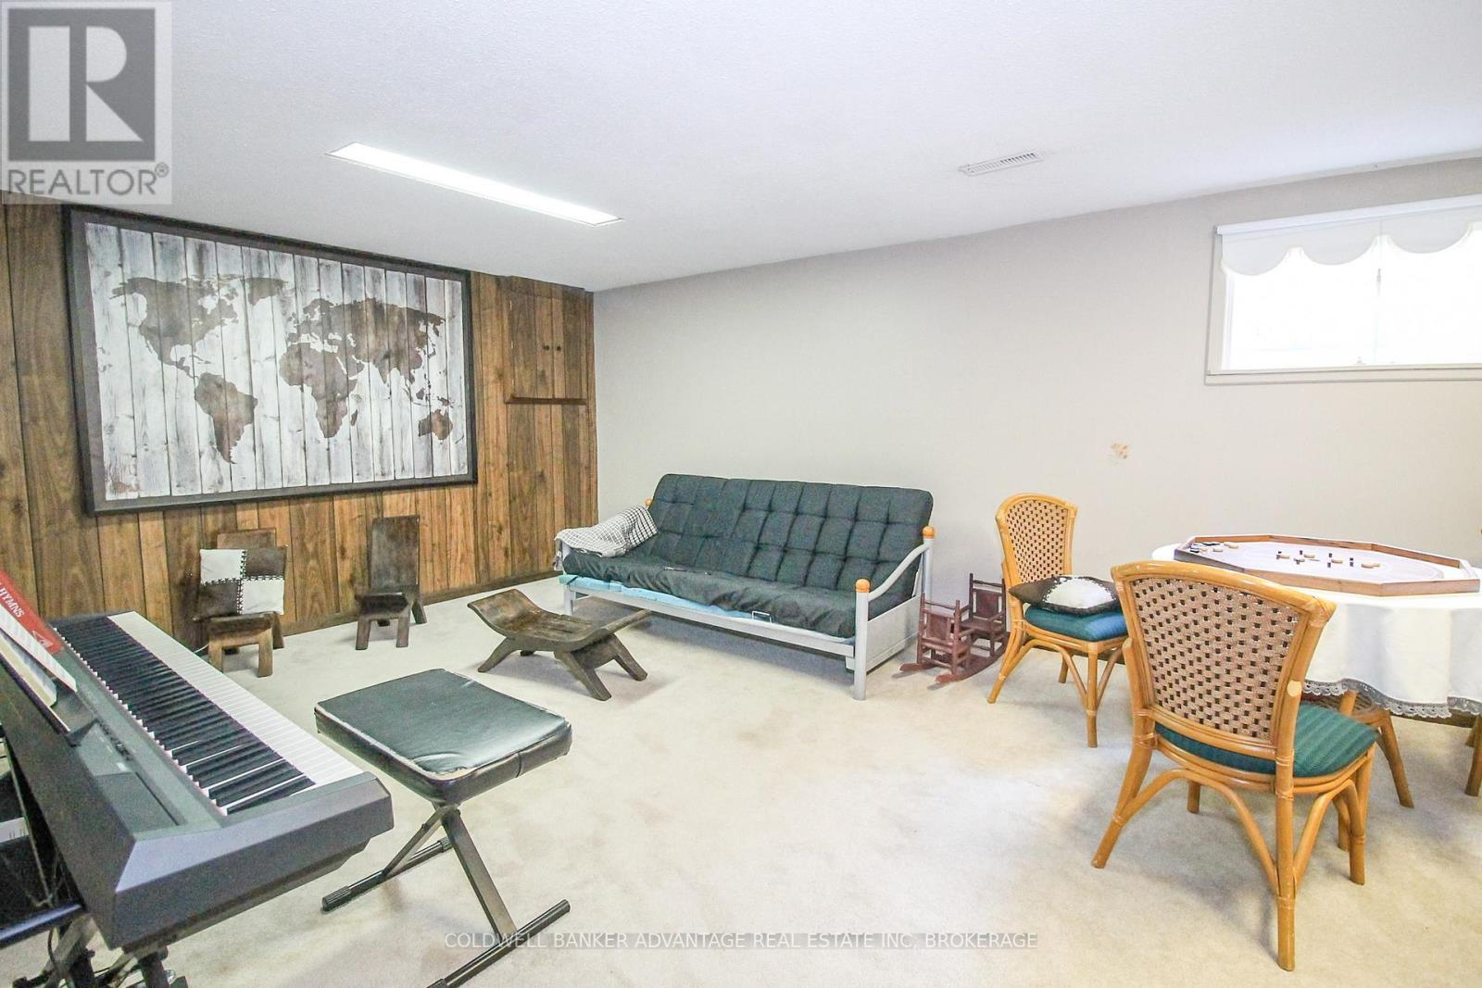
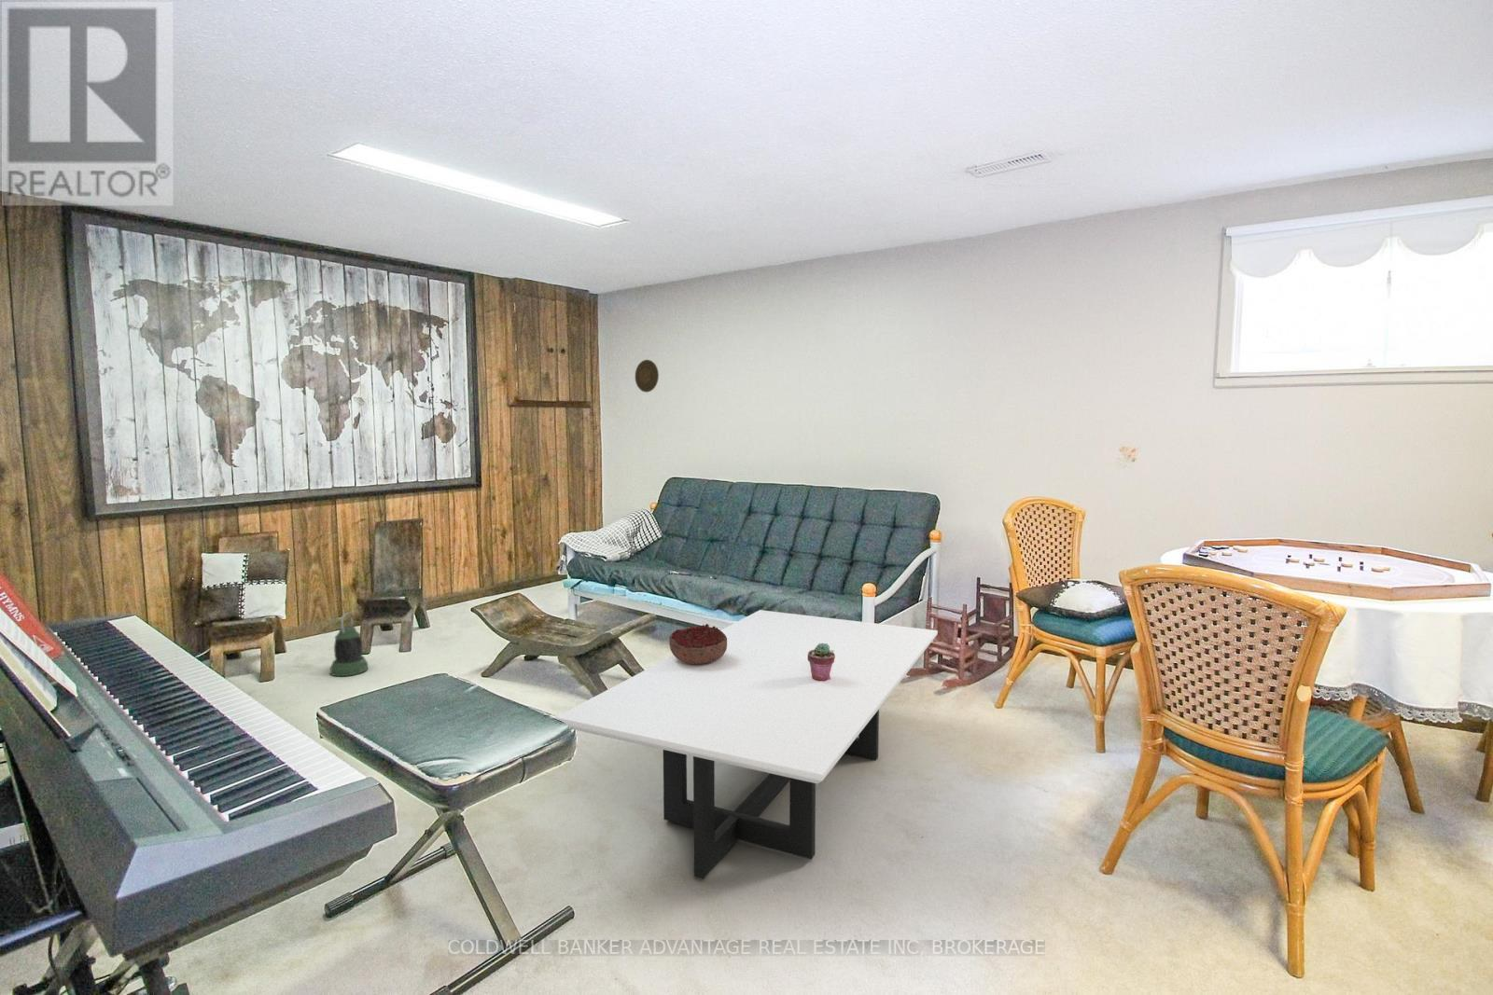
+ coffee table (780, 726)
+ potted succulent (821, 660)
+ lantern (347, 642)
+ decorative bowl (698, 643)
+ decorative plate (645, 375)
